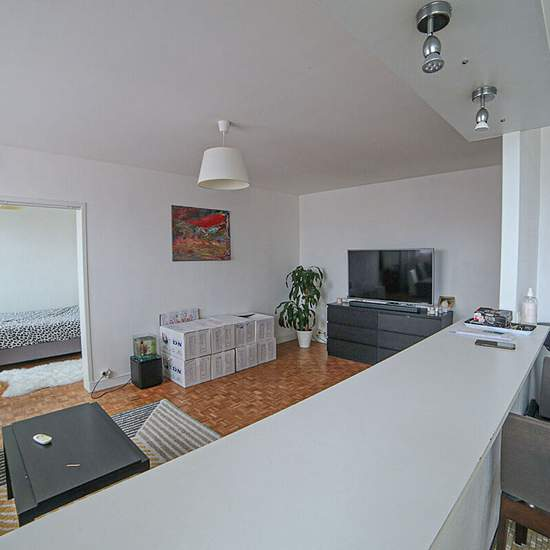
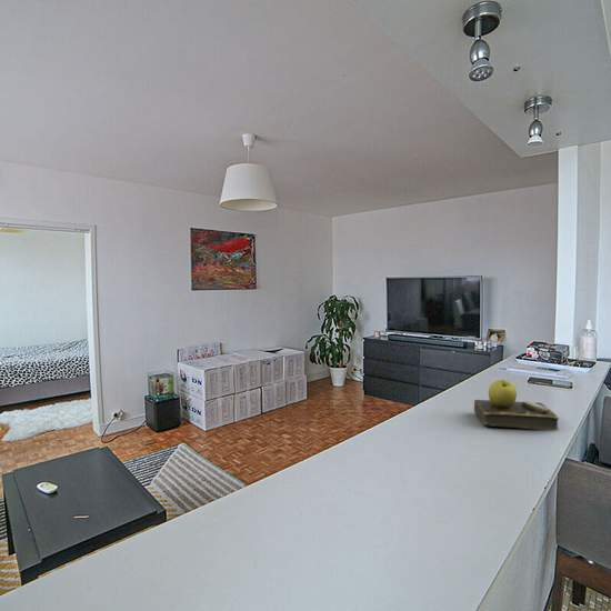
+ book (513, 400)
